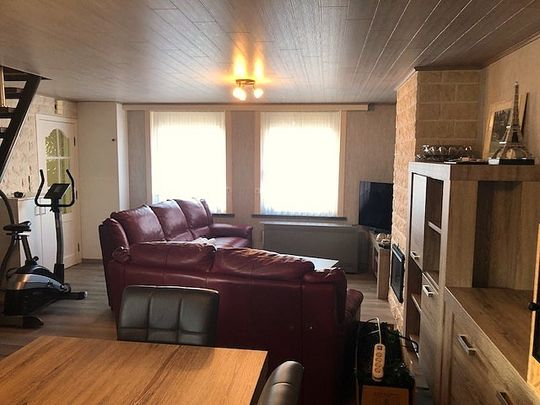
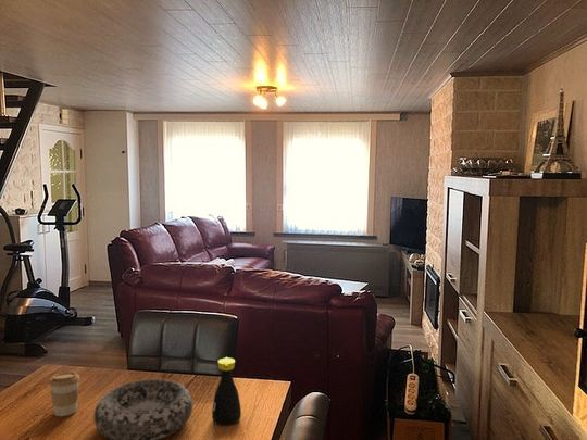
+ bottle (226, 389)
+ coffee cup (64, 392)
+ decorative bowl (145, 408)
